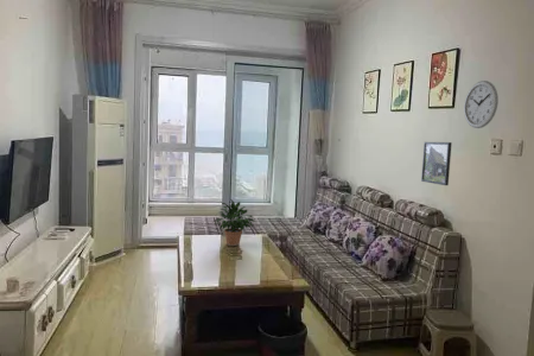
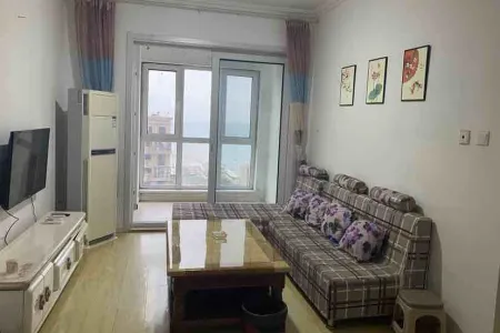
- wall clock (478, 104)
- potted plant (234, 222)
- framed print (436, 163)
